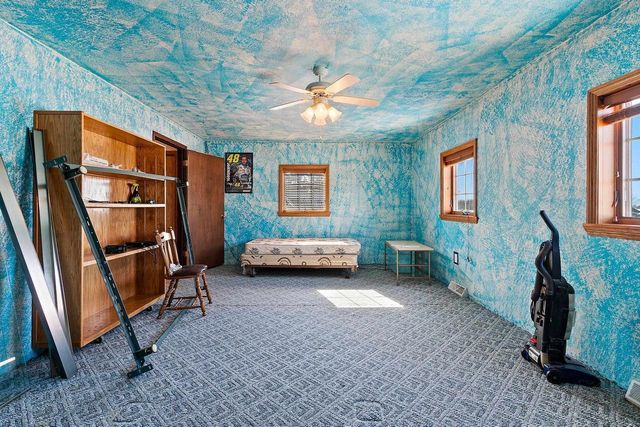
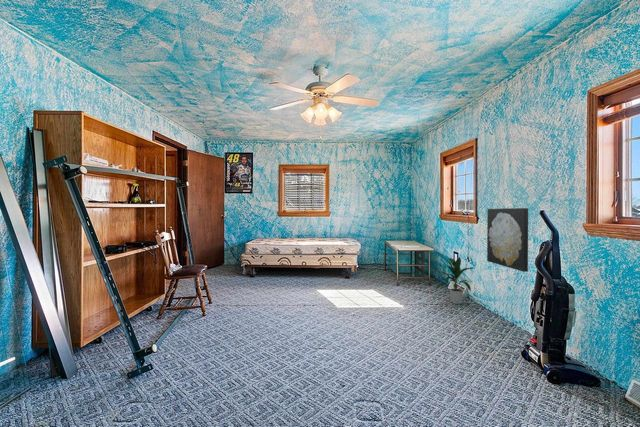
+ indoor plant (454, 279)
+ wall art (505, 237)
